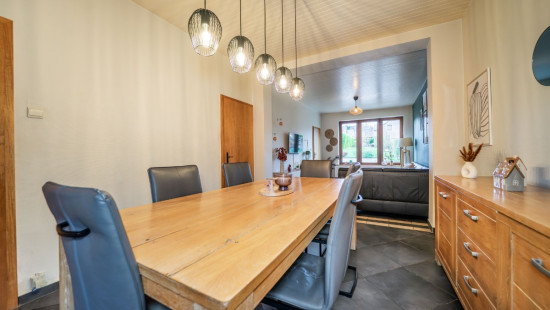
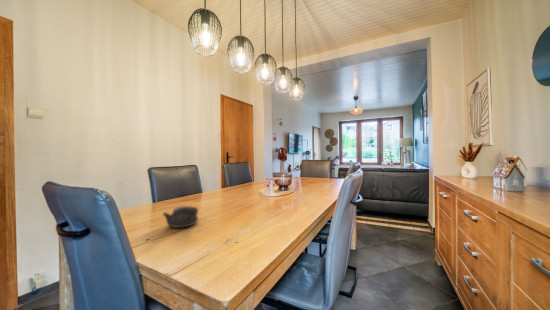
+ teapot (184, 215)
